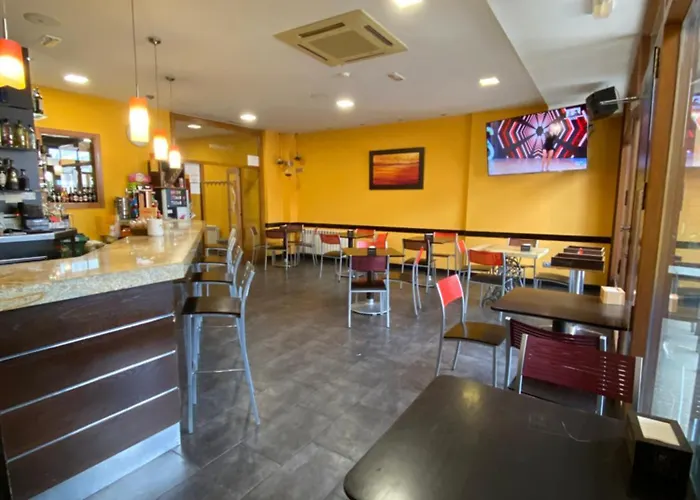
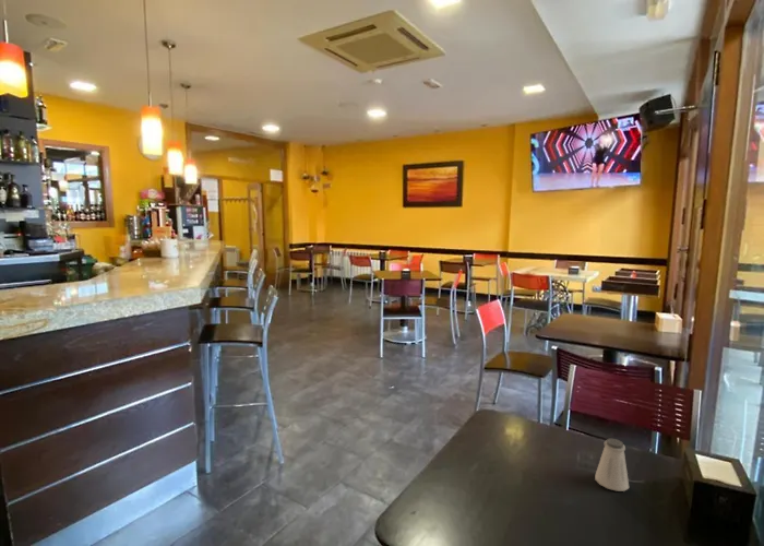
+ saltshaker (612, 462)
